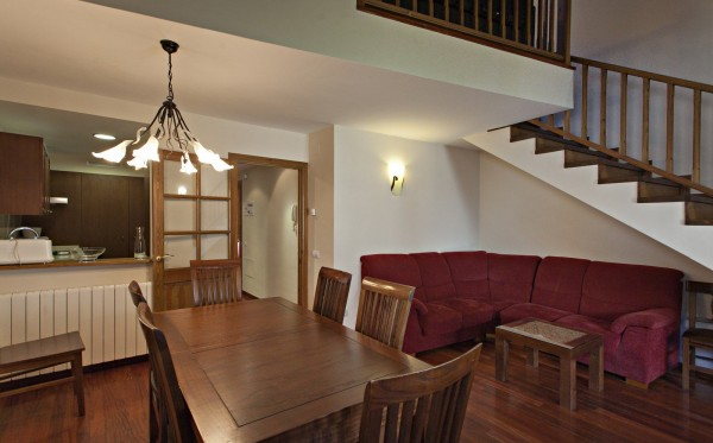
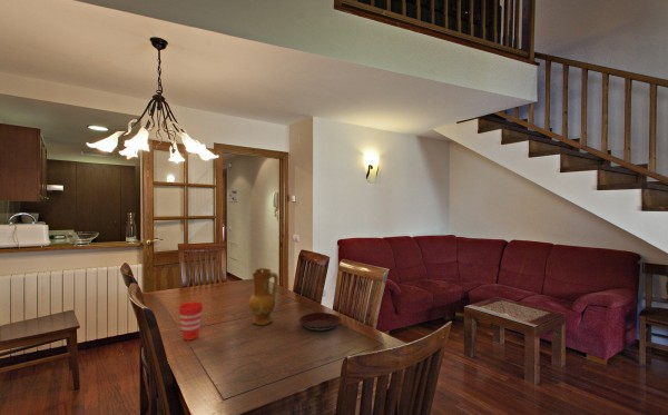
+ plate (320, 322)
+ ceramic jug (263, 295)
+ cup (190, 320)
